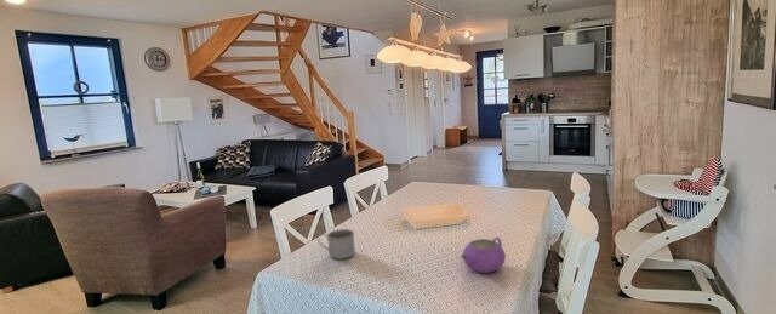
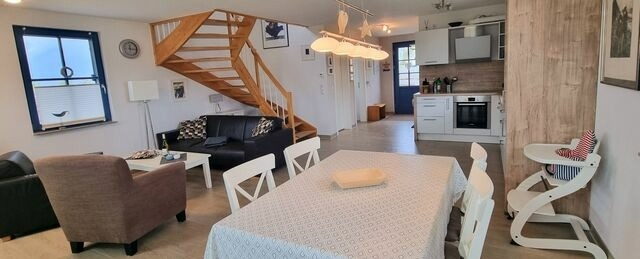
- teapot (483, 256)
- mug (338, 244)
